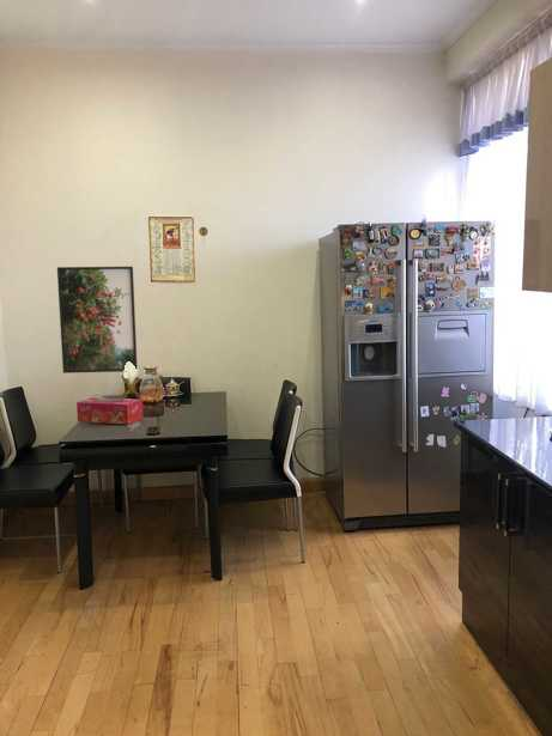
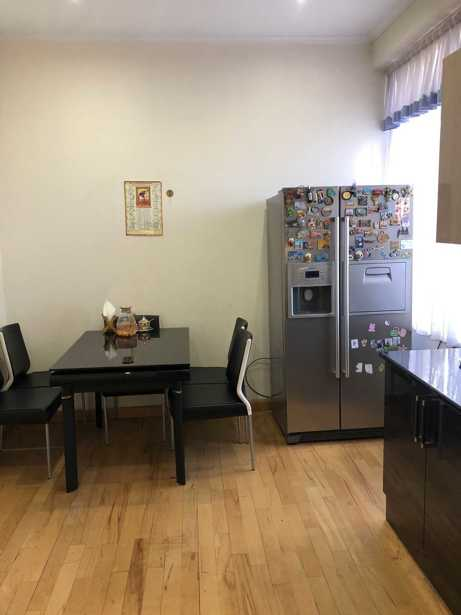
- tissue box (110, 409)
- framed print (97, 320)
